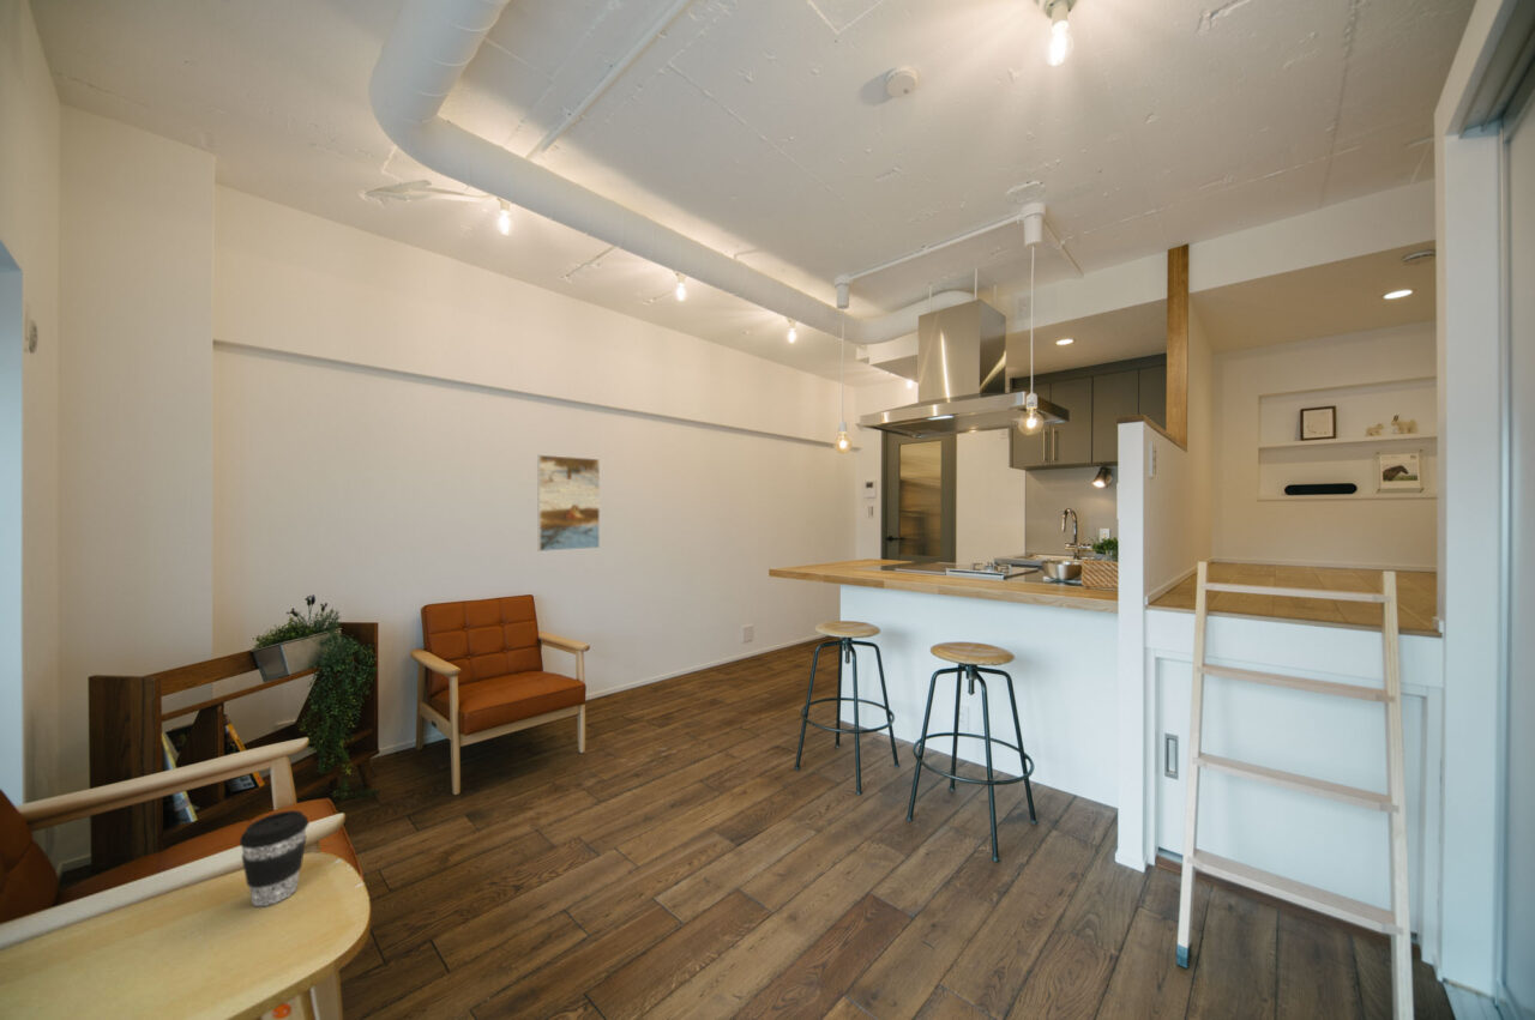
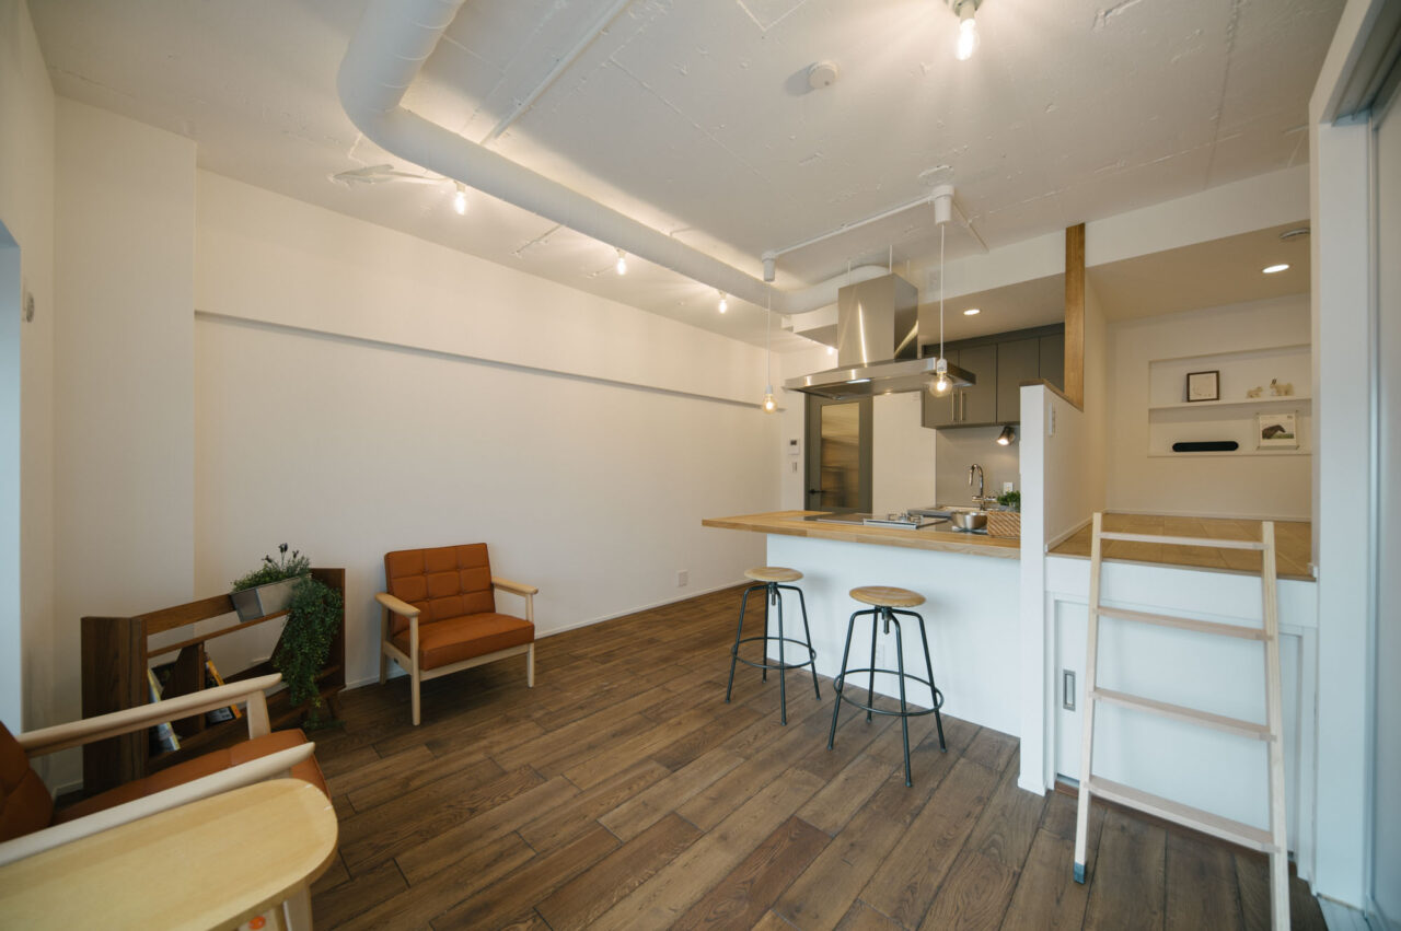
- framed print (570, 502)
- coffee cup (275, 858)
